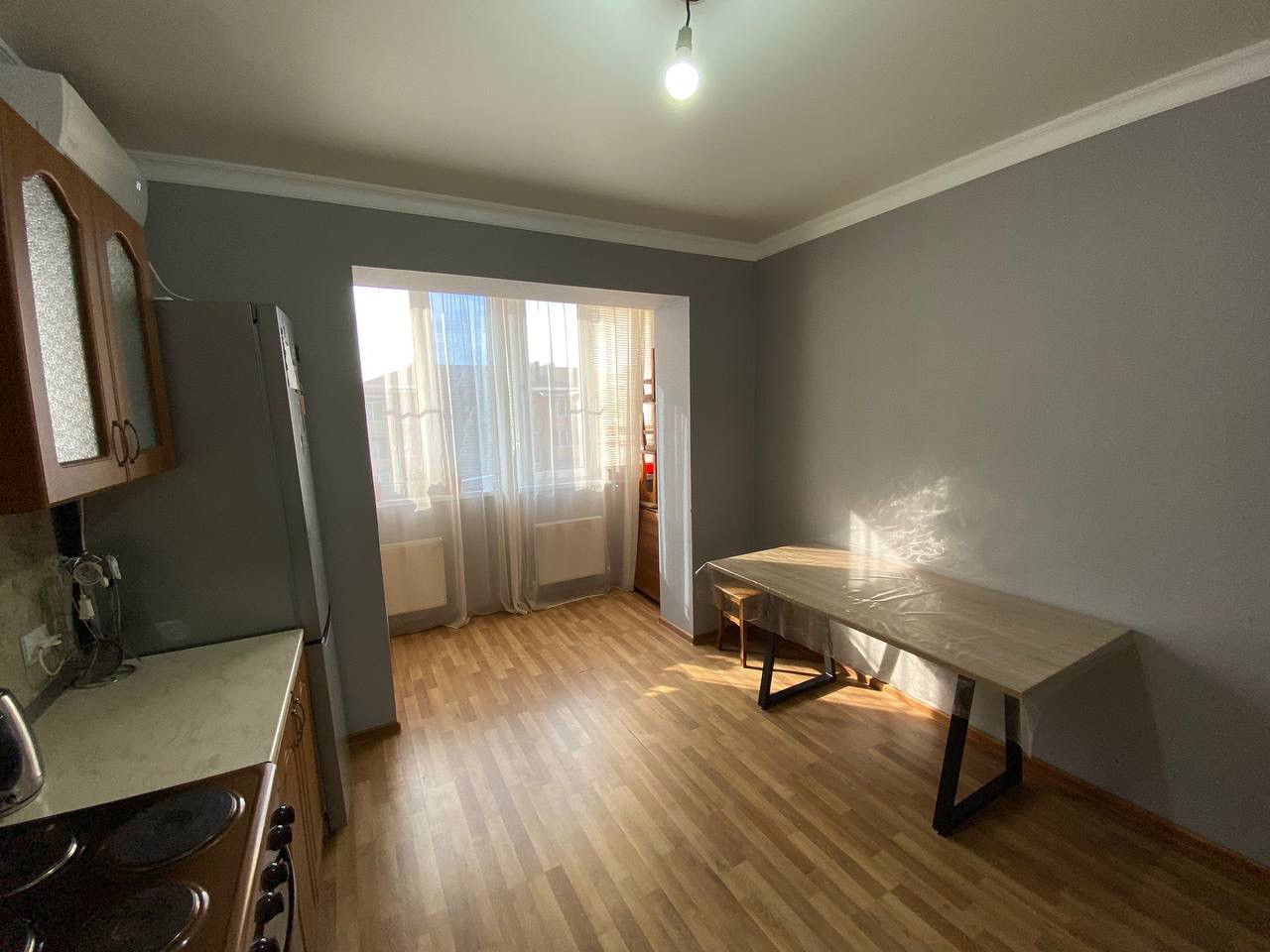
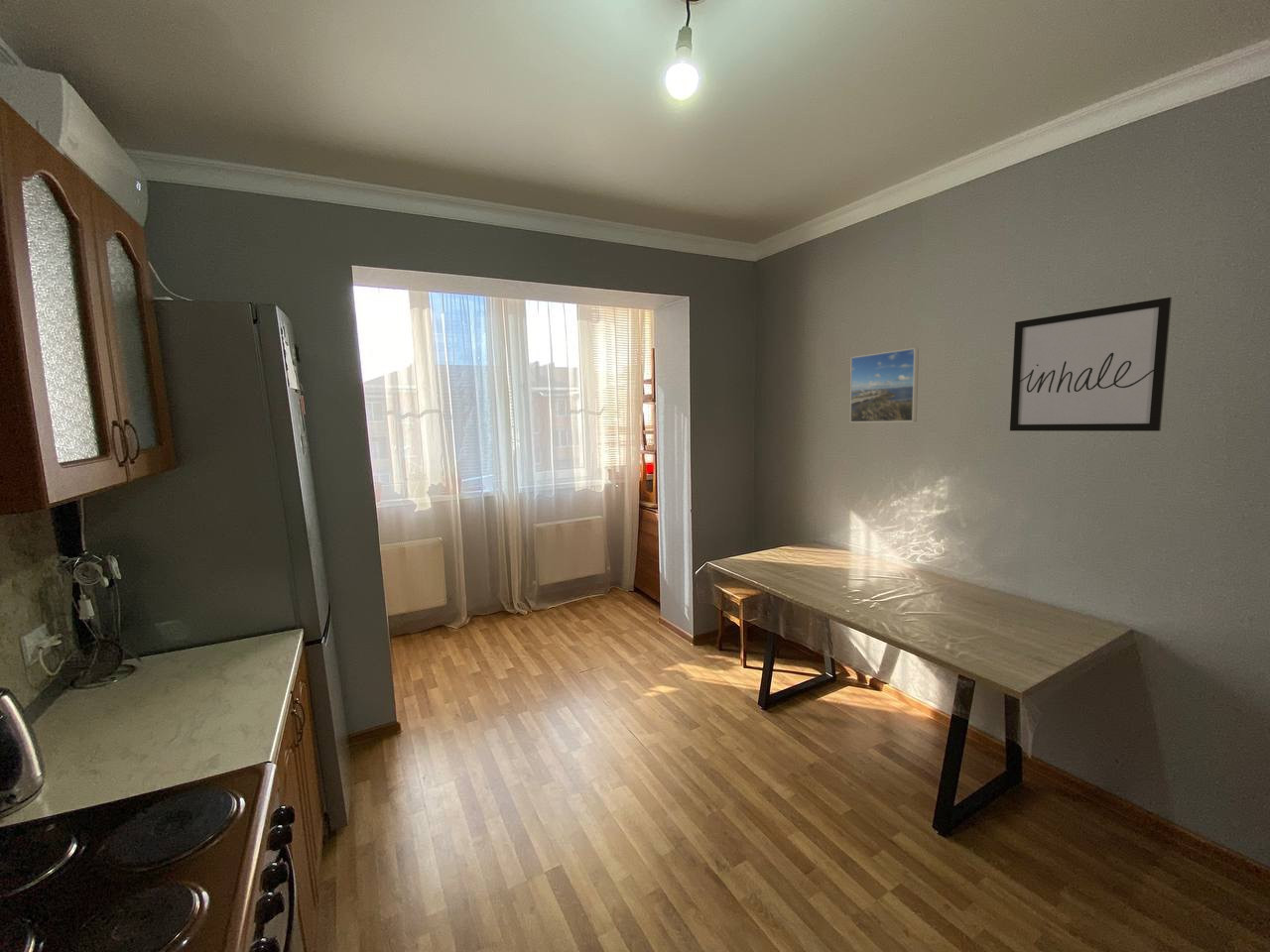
+ wall art (1081, 371)
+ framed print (882, 388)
